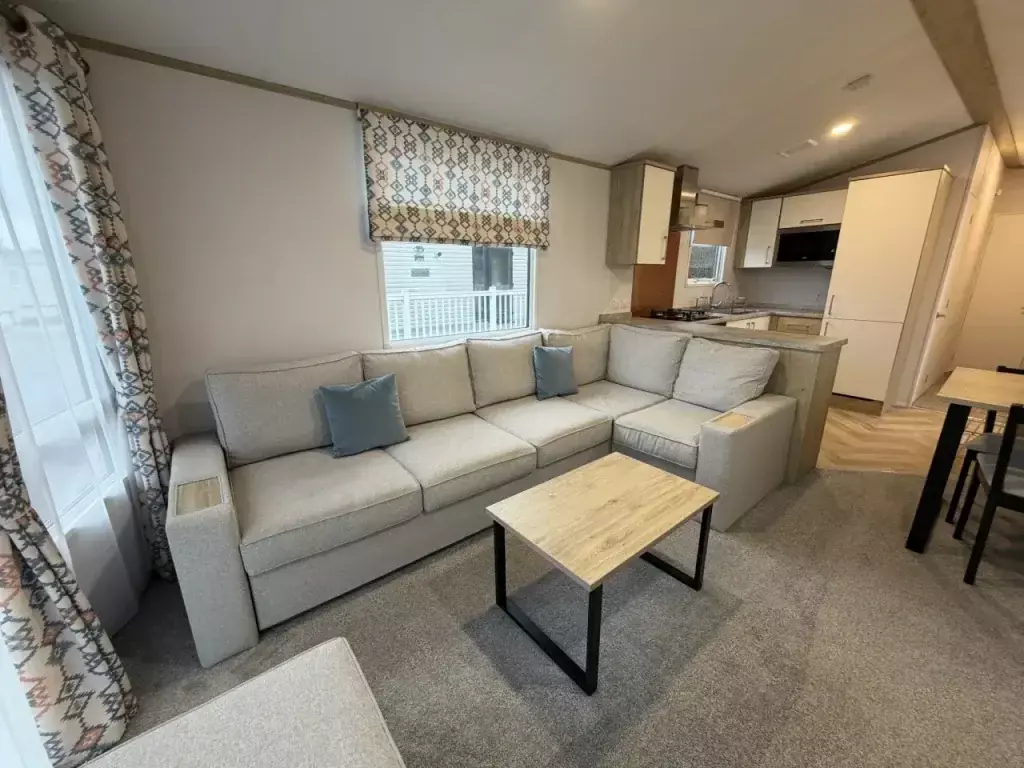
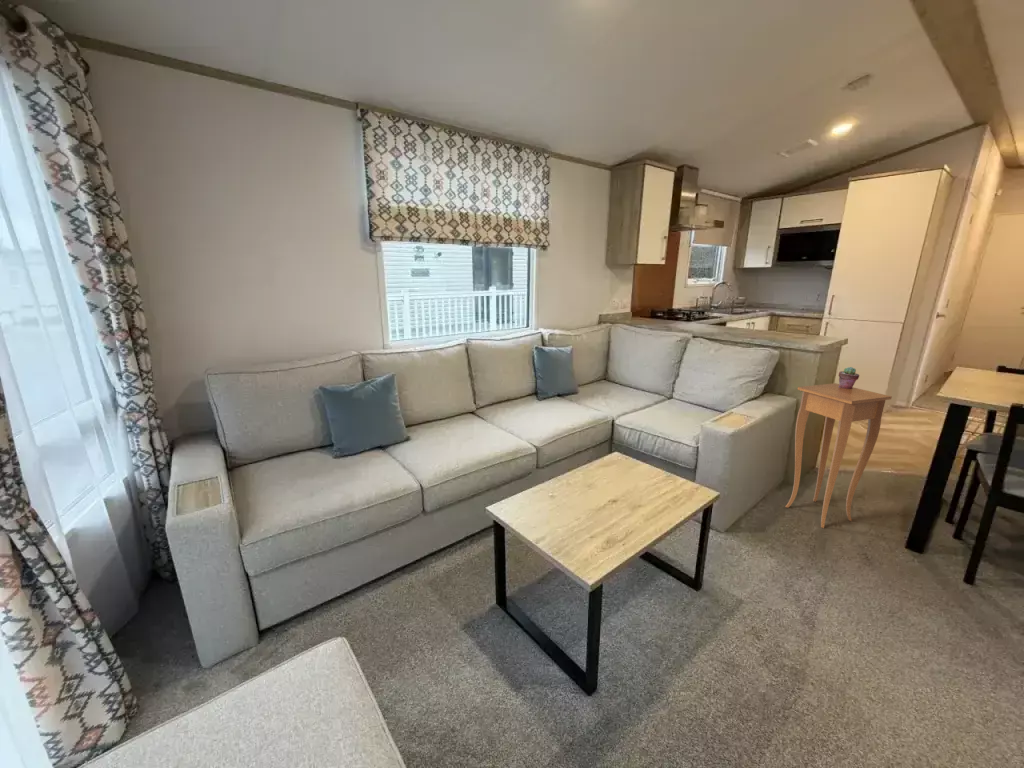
+ potted succulent (848, 377)
+ side table (827, 454)
